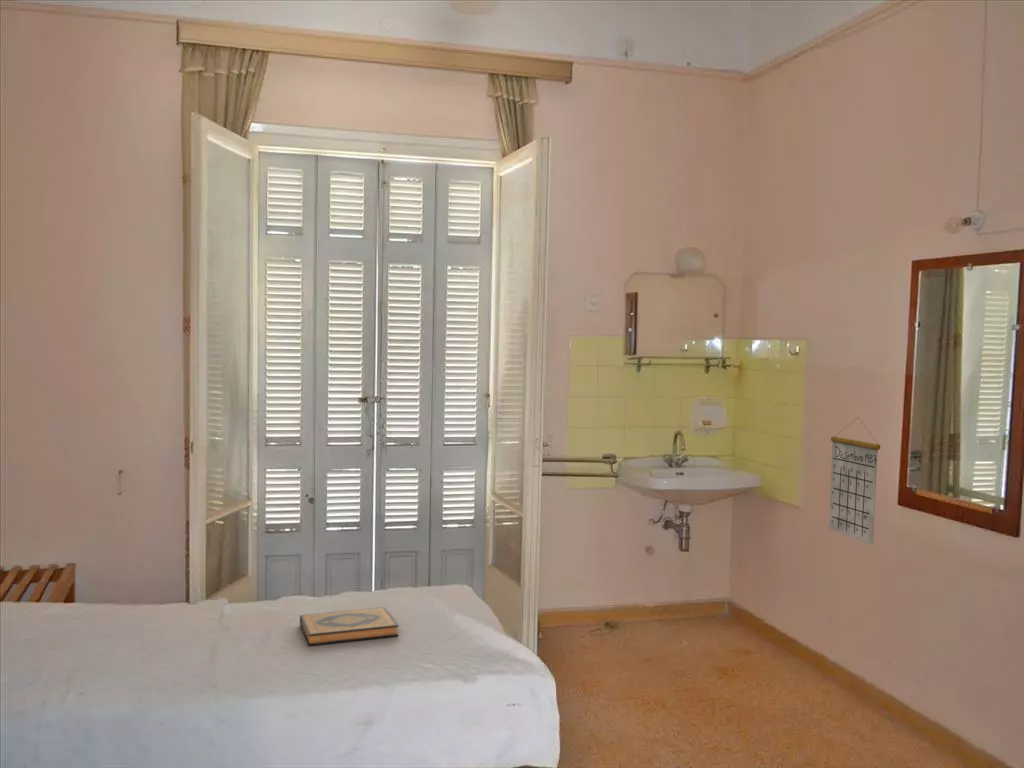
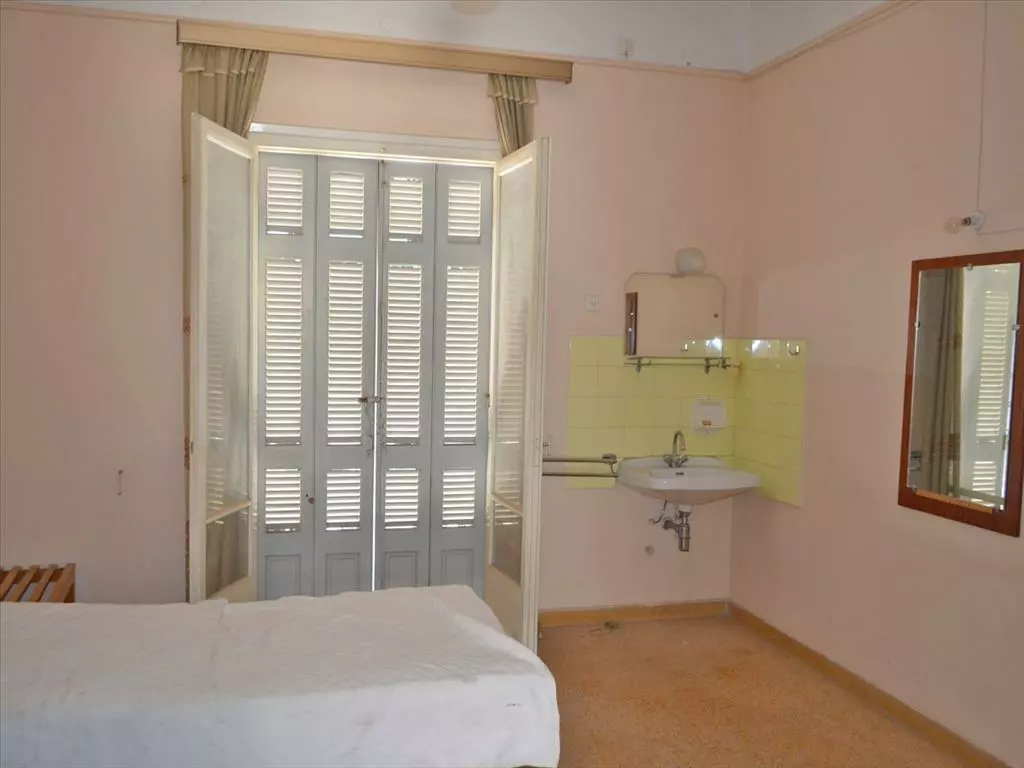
- hardback book (348, 624)
- calendar (853, 477)
